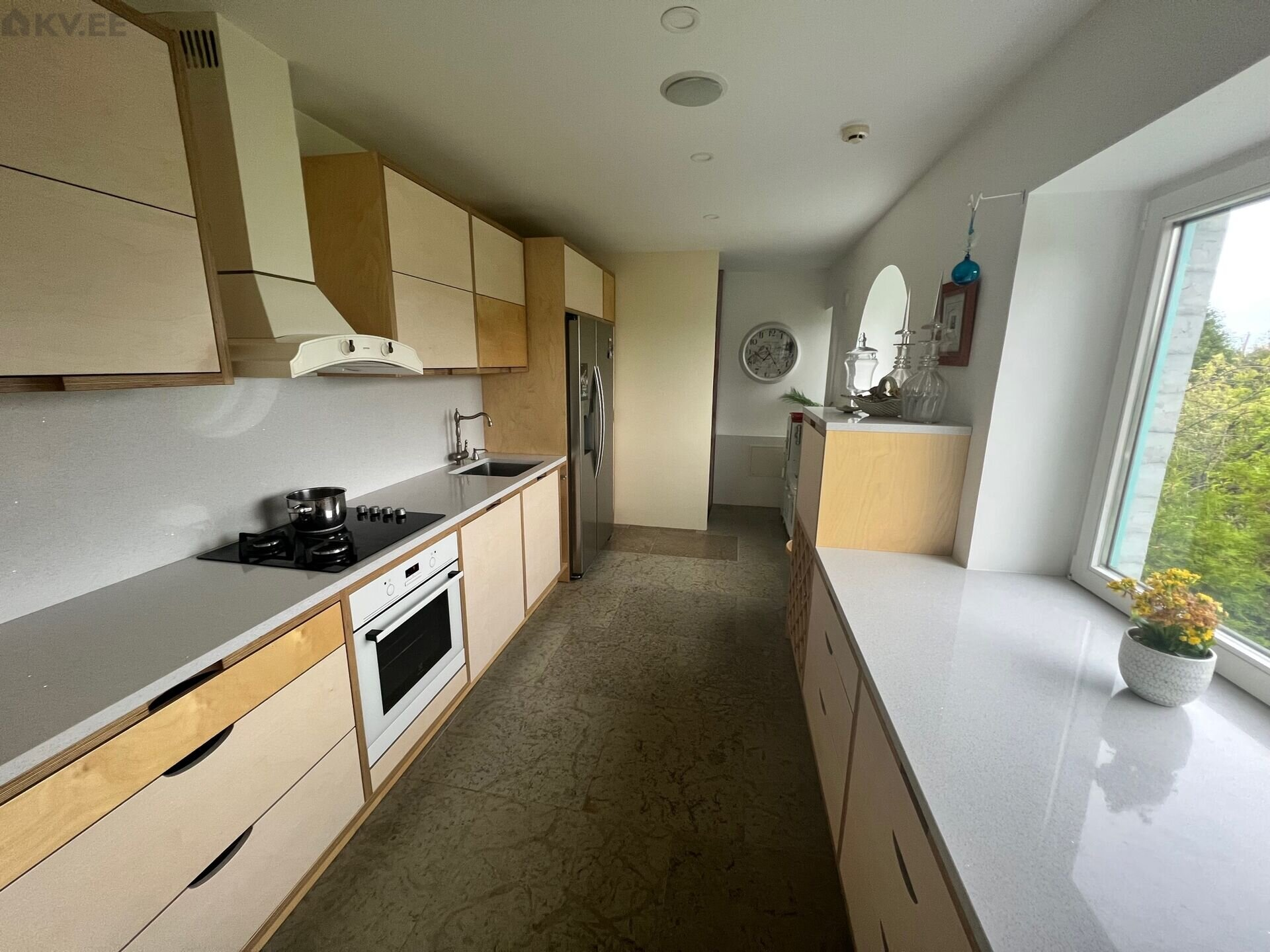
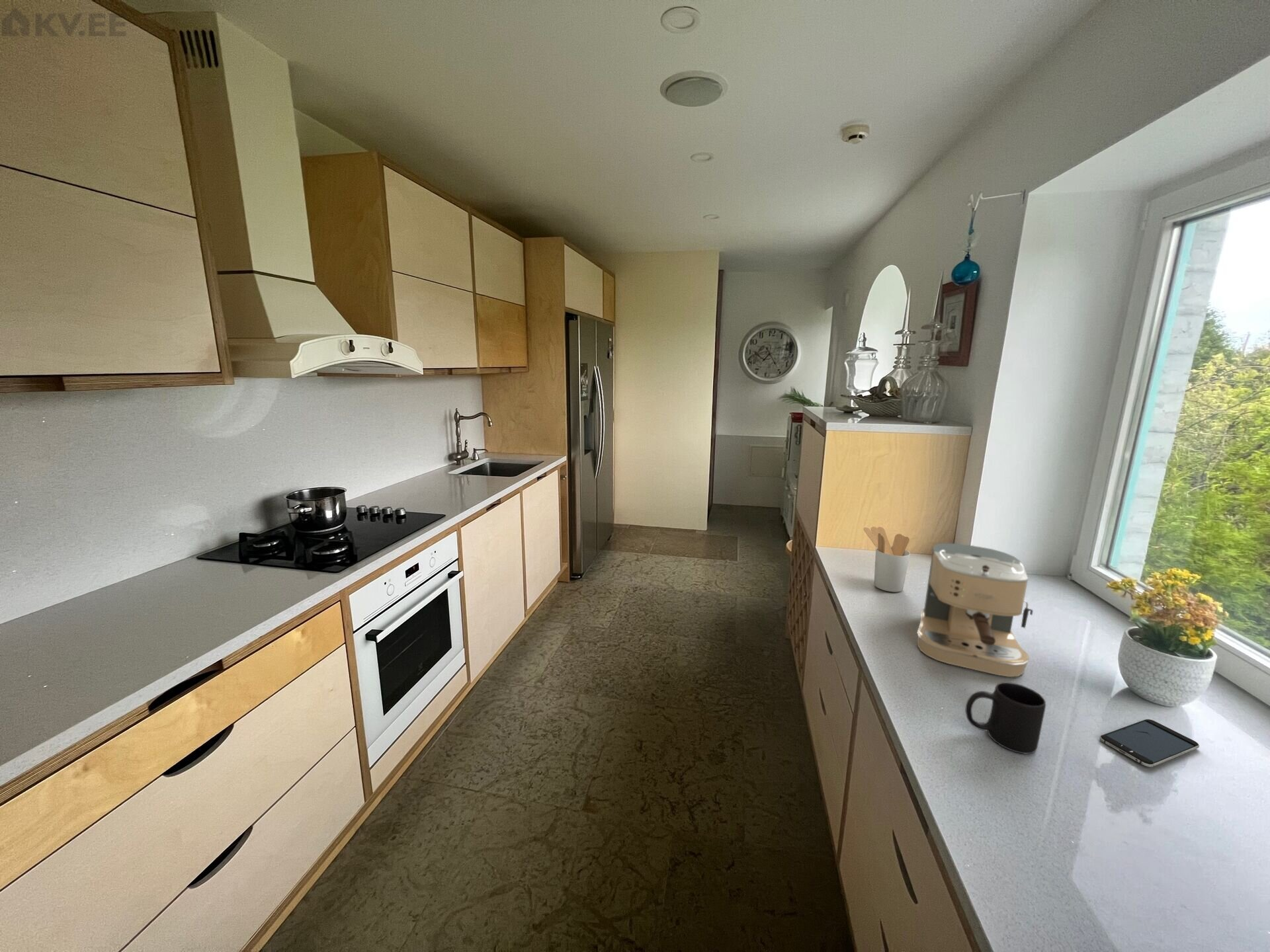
+ coffee maker (974, 606)
+ smartphone (1148, 741)
+ utensil holder (884, 557)
+ mug (1002, 715)
